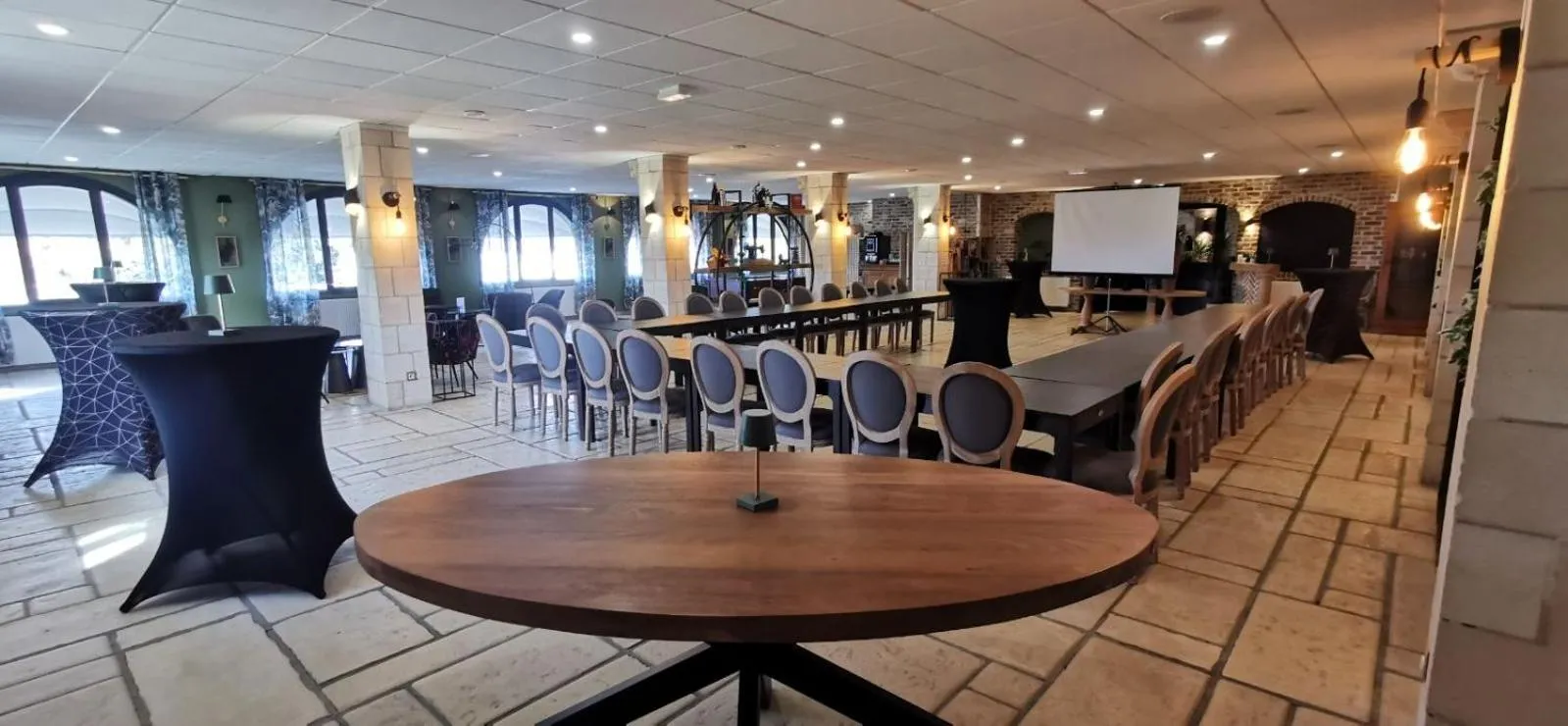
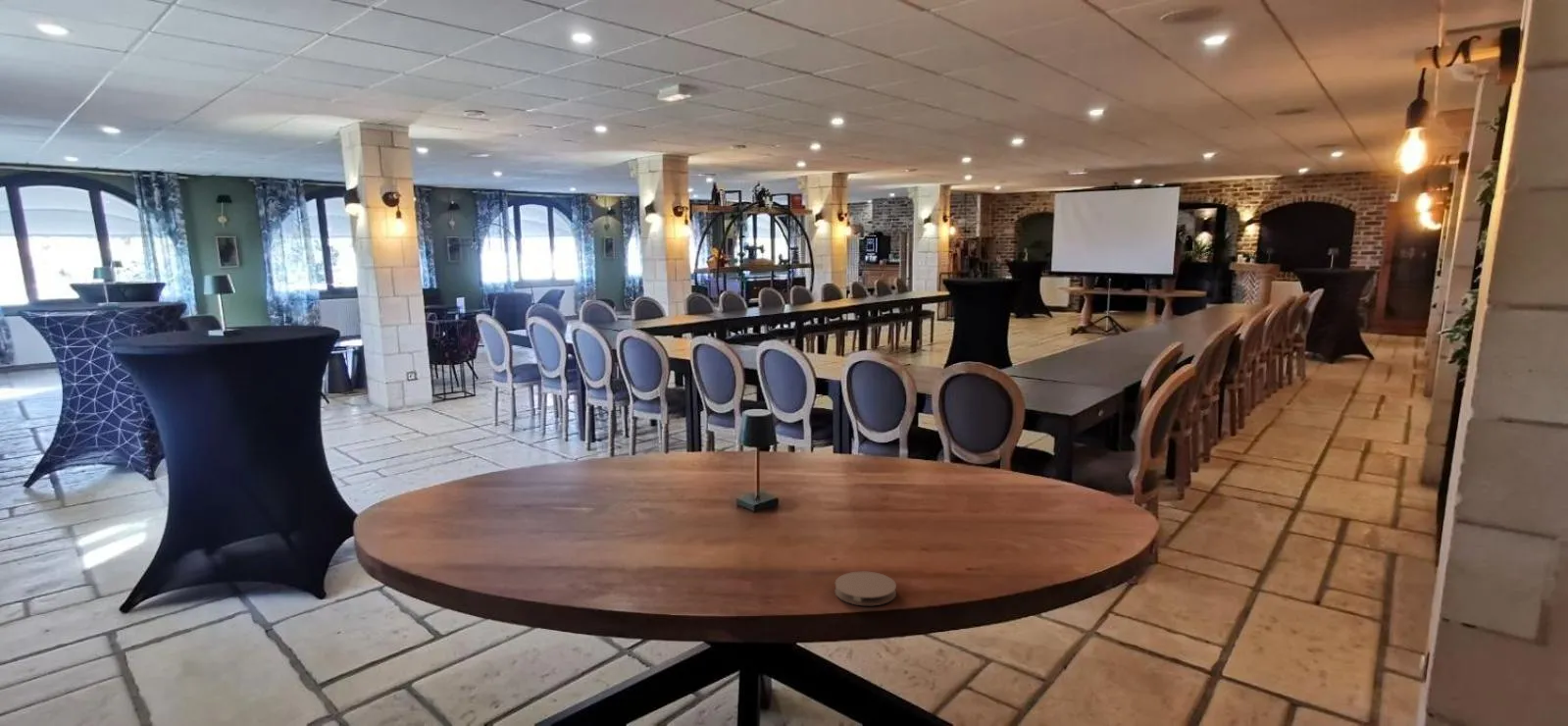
+ coaster (865, 588)
